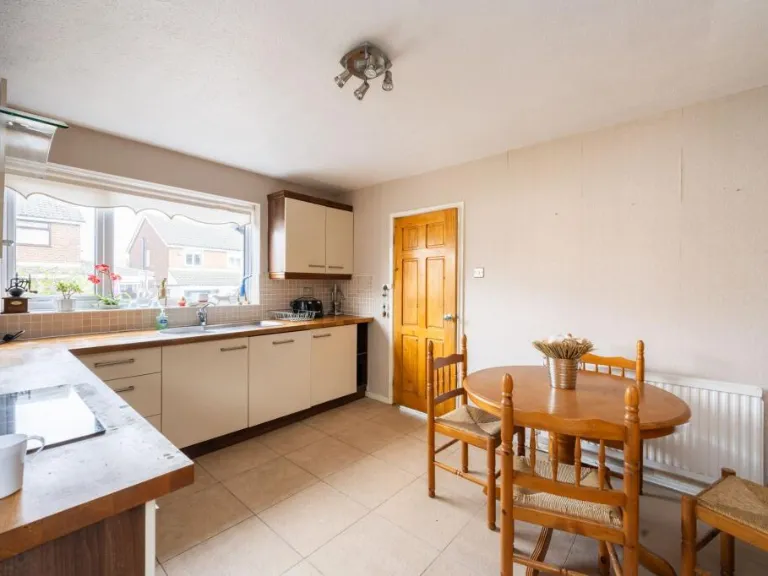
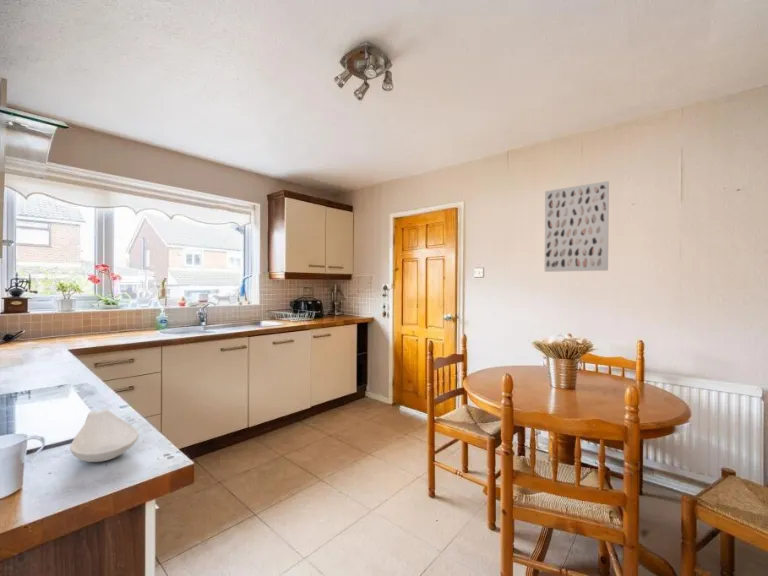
+ spoon rest (101, 432)
+ wall art (575, 229)
